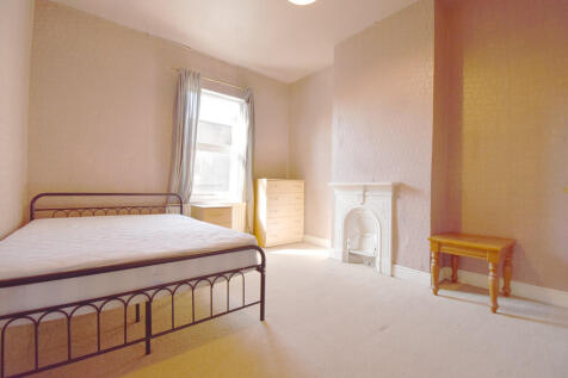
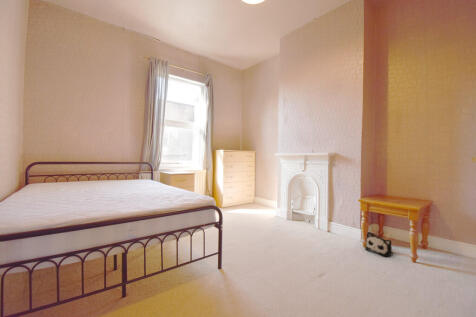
+ plush toy (380, 241)
